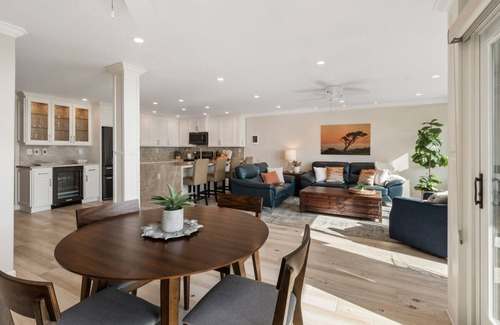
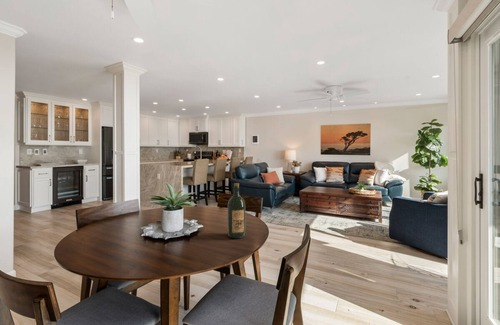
+ wine bottle (236, 209)
